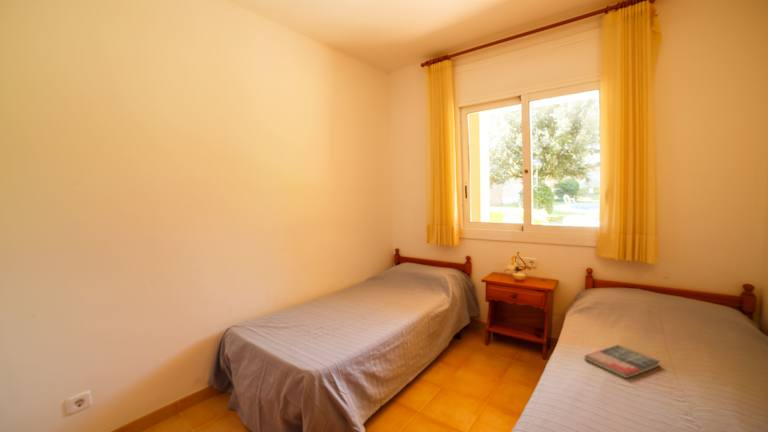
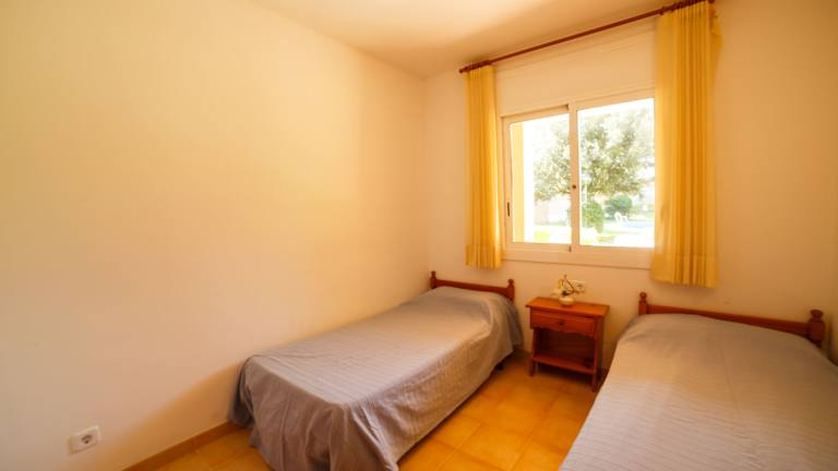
- book (621, 360)
